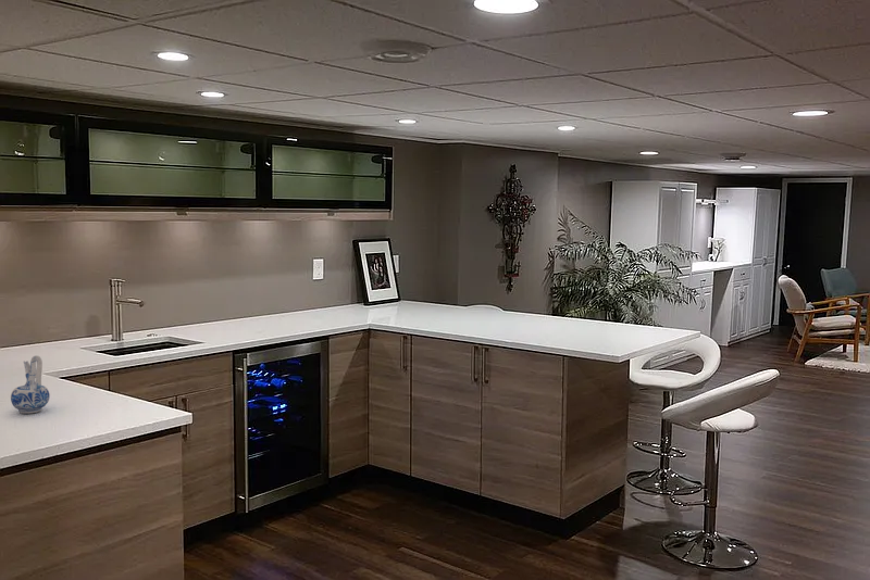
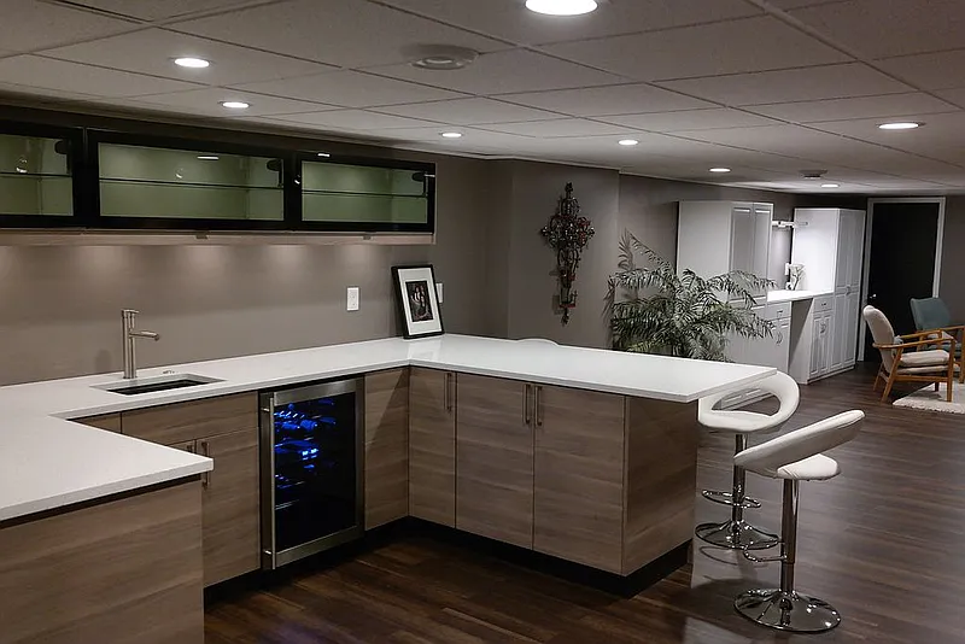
- ceramic pitcher (29, 382)
